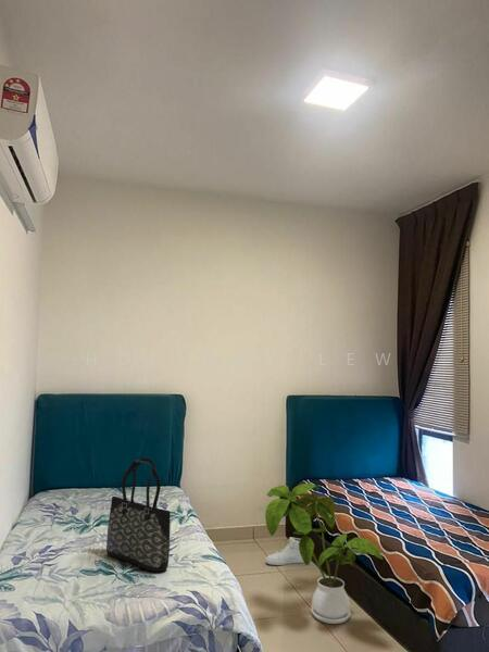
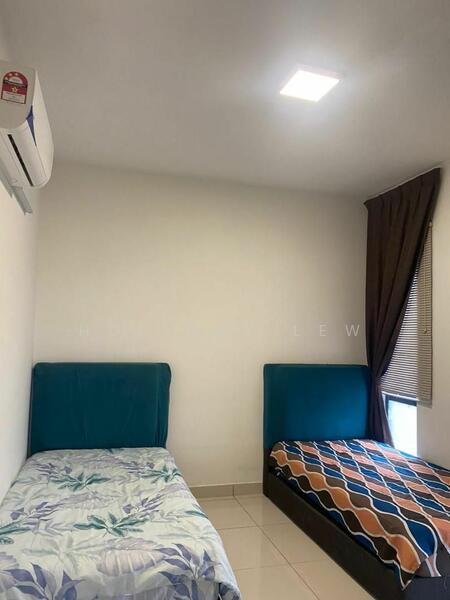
- sneaker (286, 549)
- tote bag (139, 510)
- house plant (313, 553)
